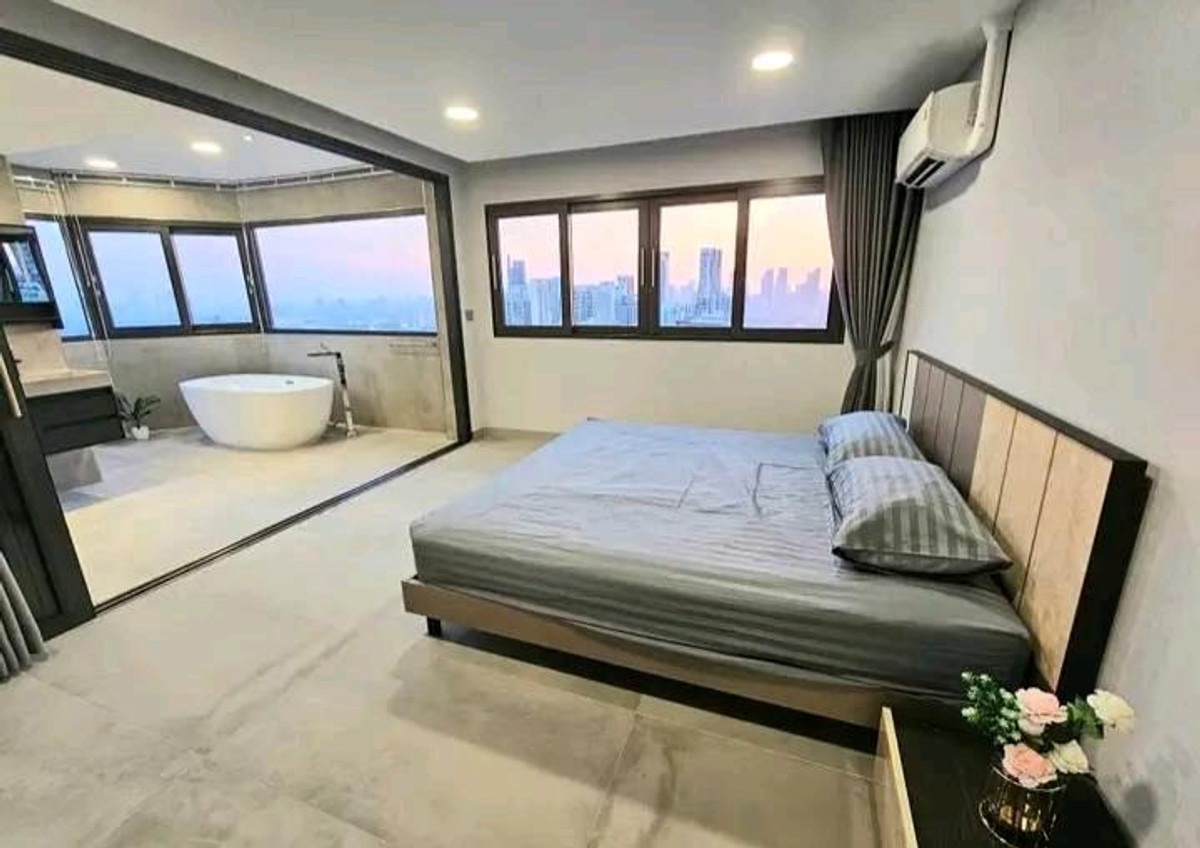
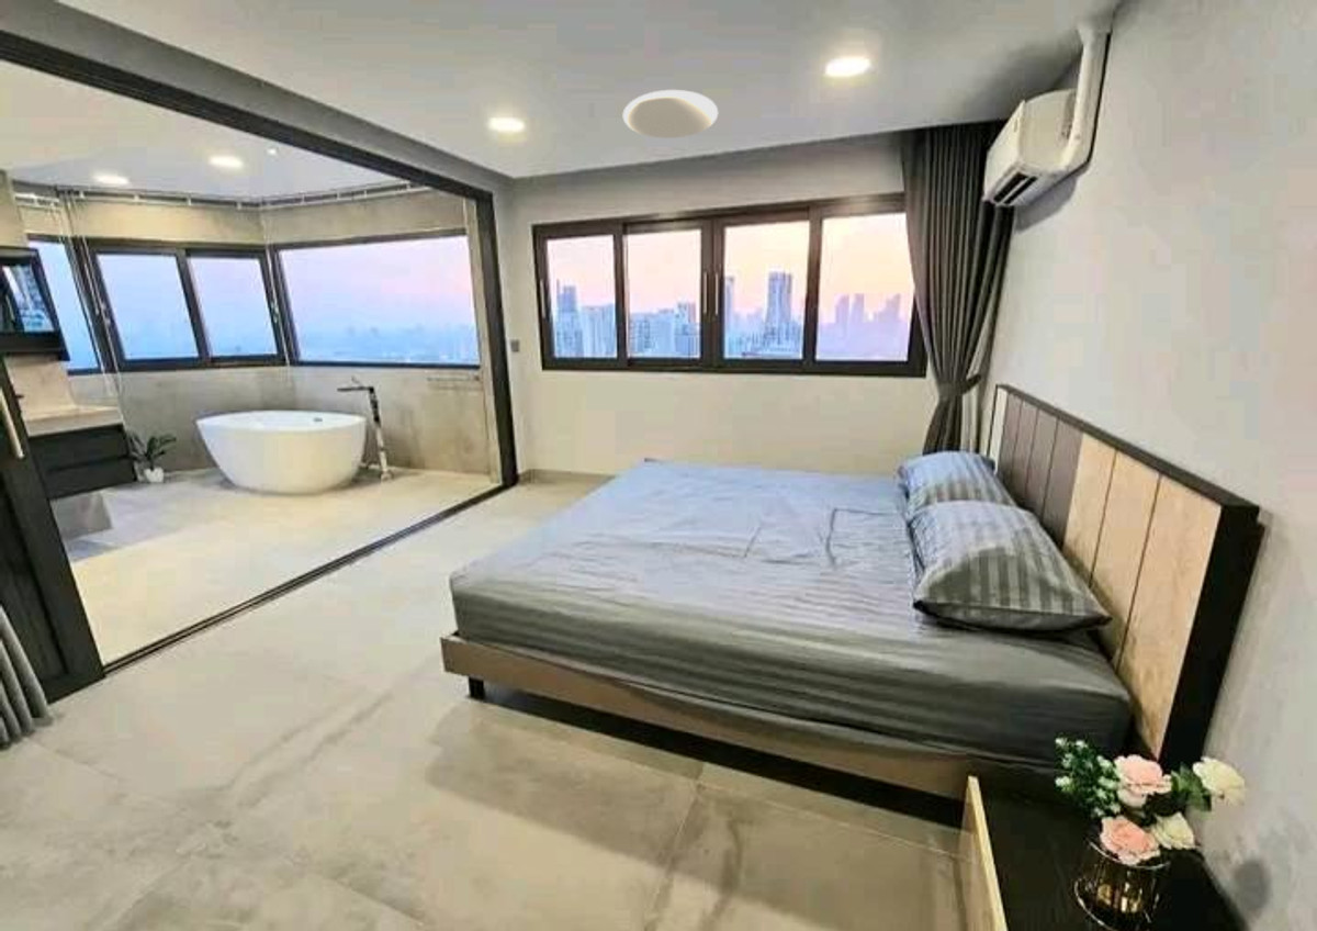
+ ceiling light (669, 115)
